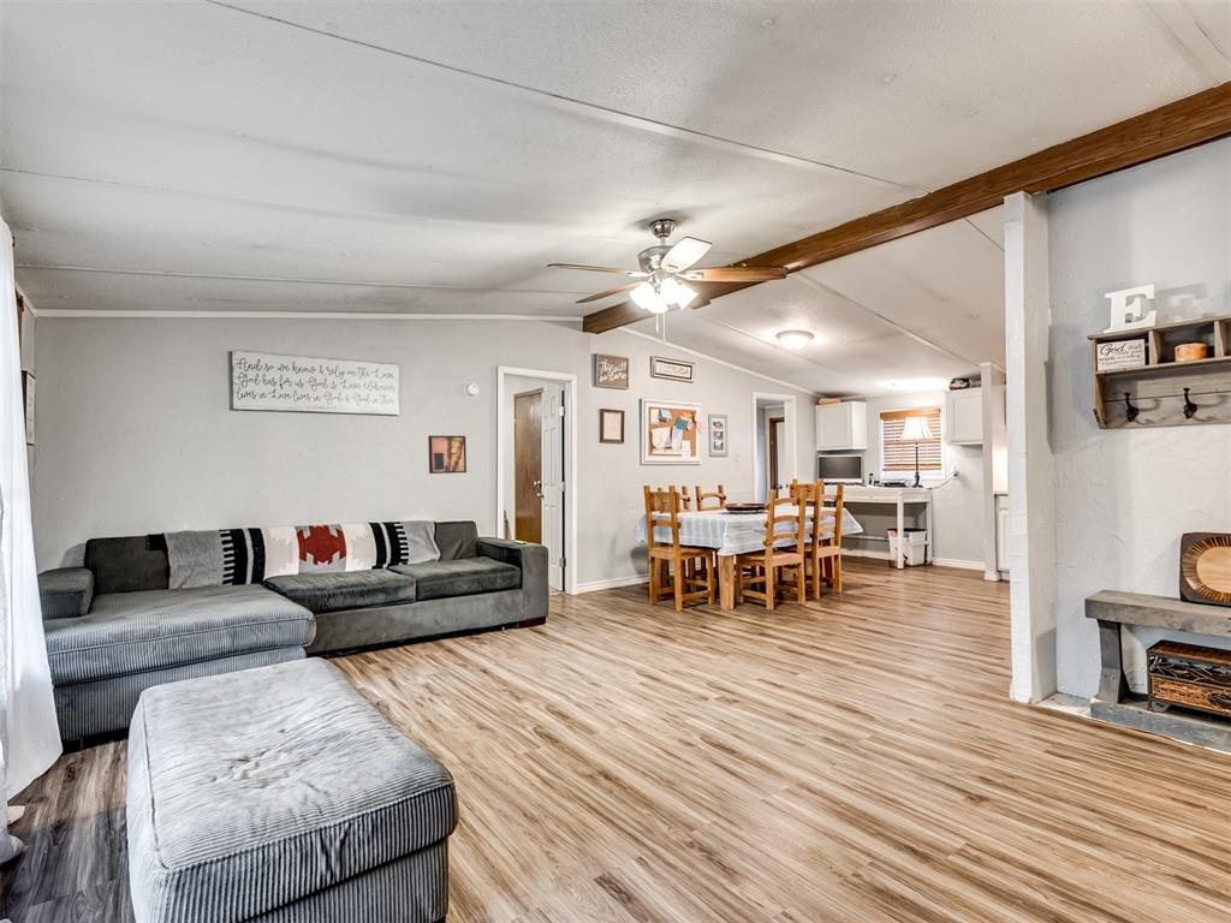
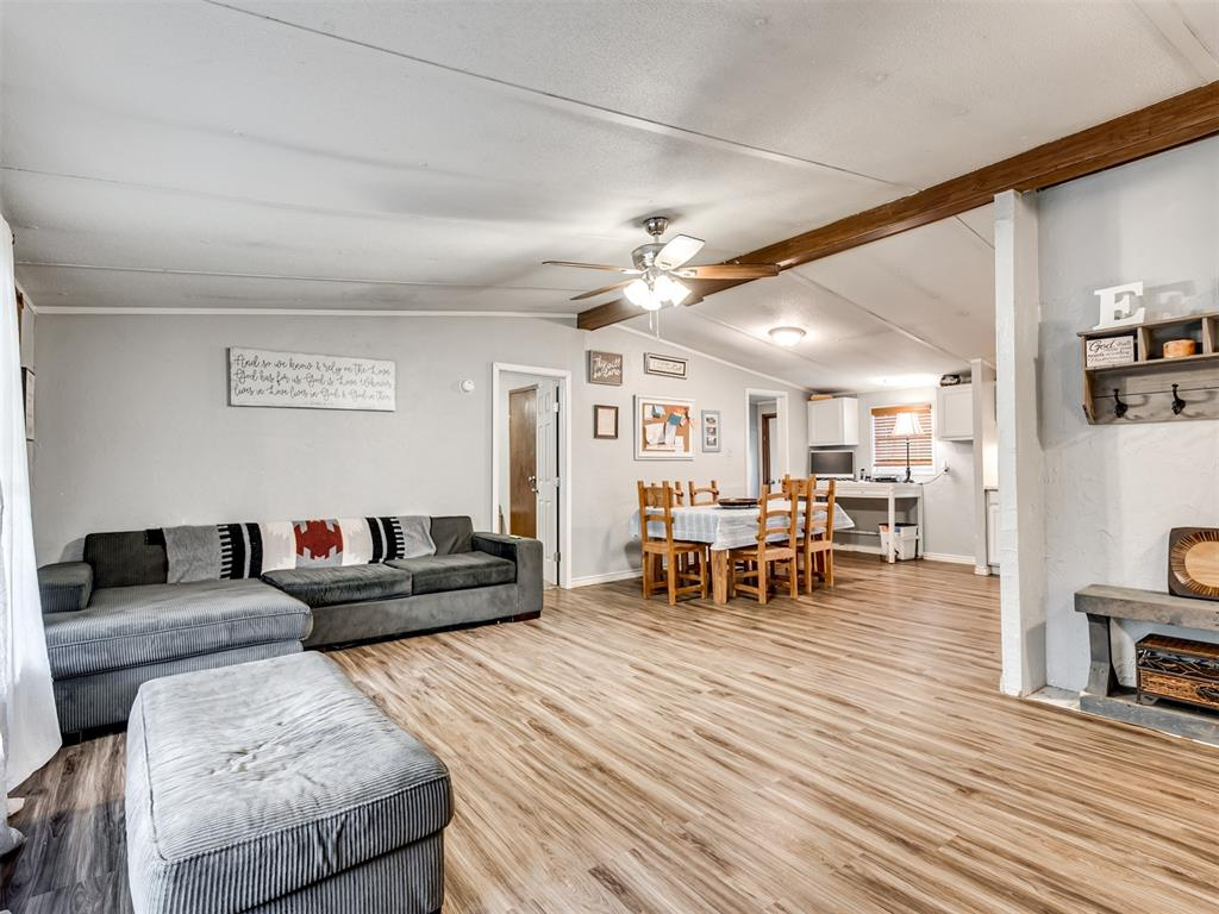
- wall art (447, 454)
